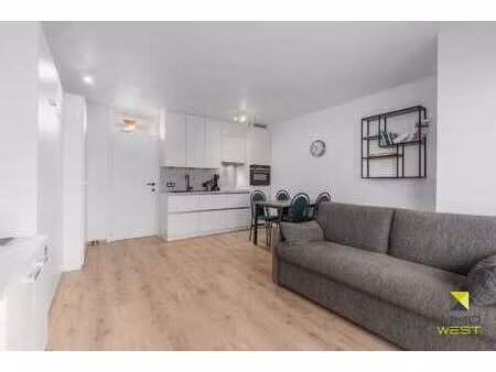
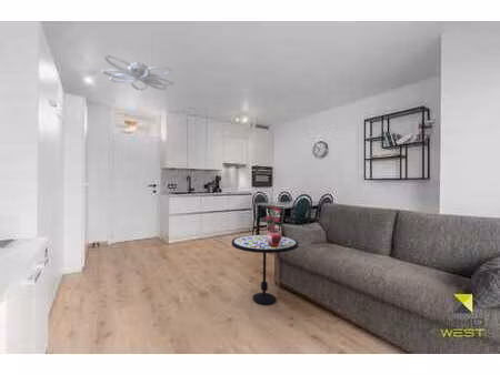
+ side table (264, 270)
+ potted plant (273, 225)
+ ceiling light fixture (139, 74)
